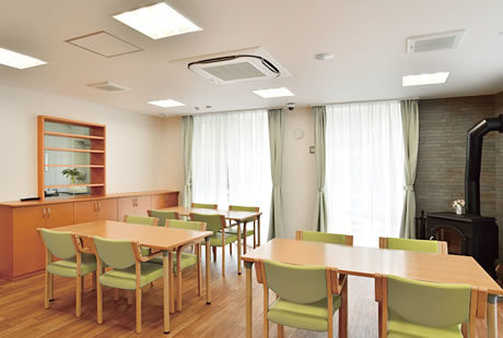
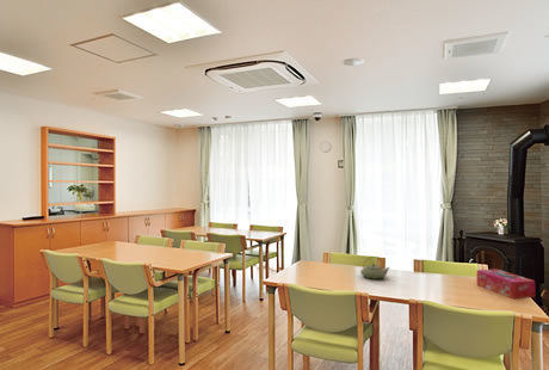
+ tissue box (504, 283)
+ teapot (375, 266)
